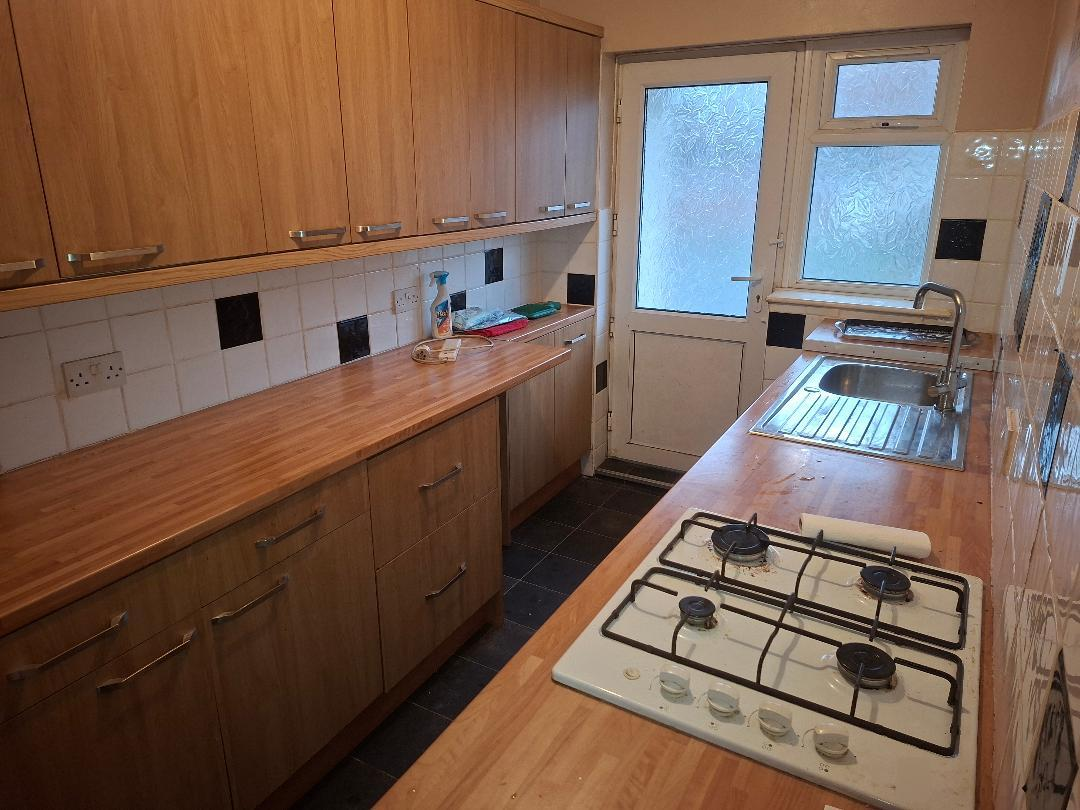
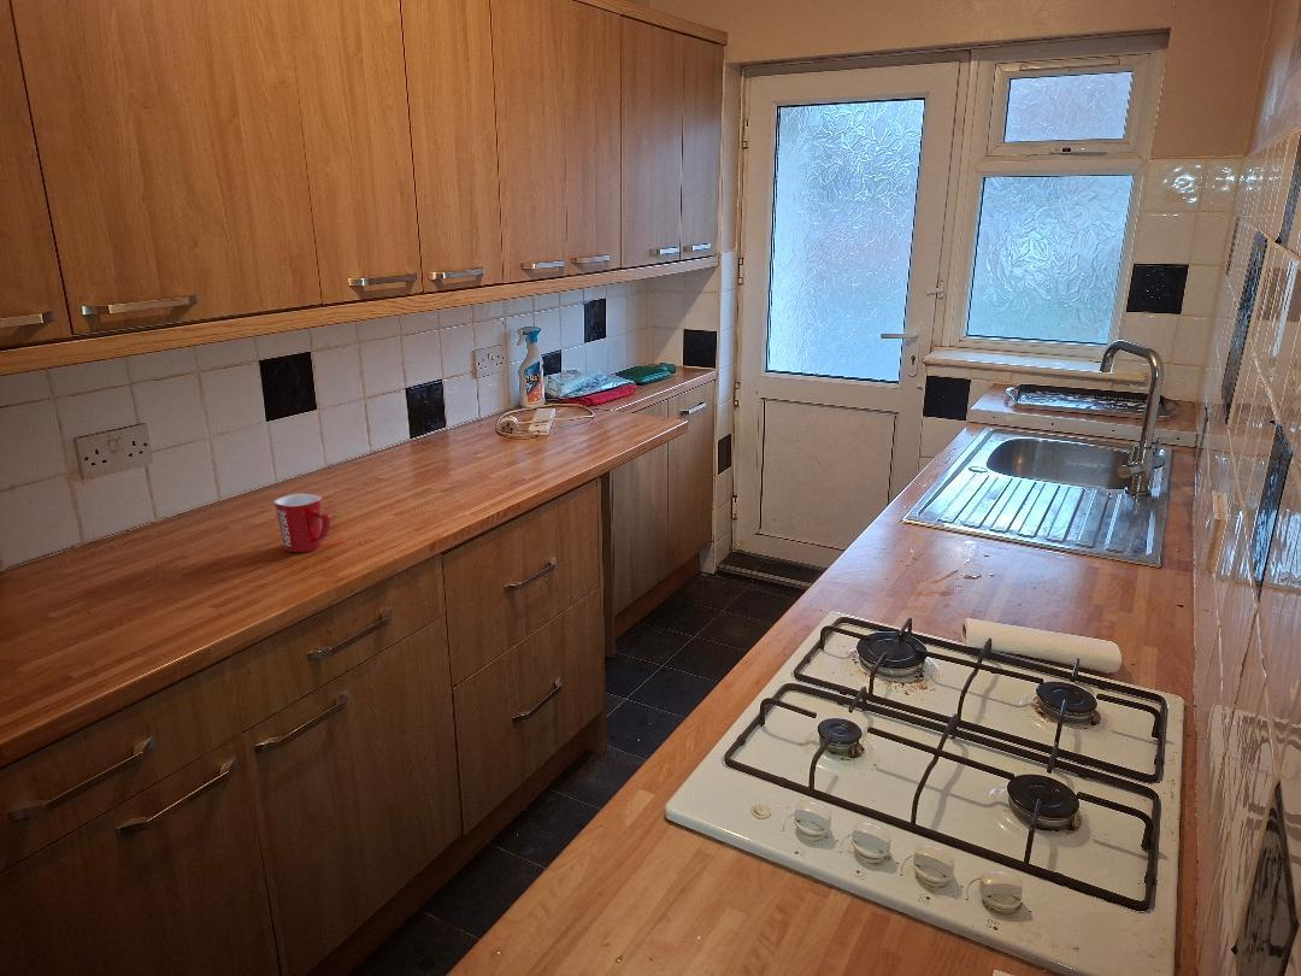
+ mug (307, 524)
